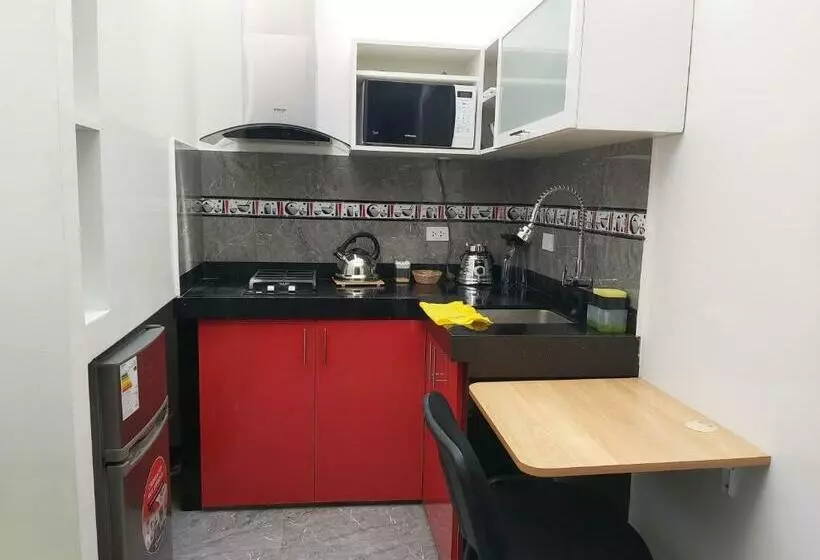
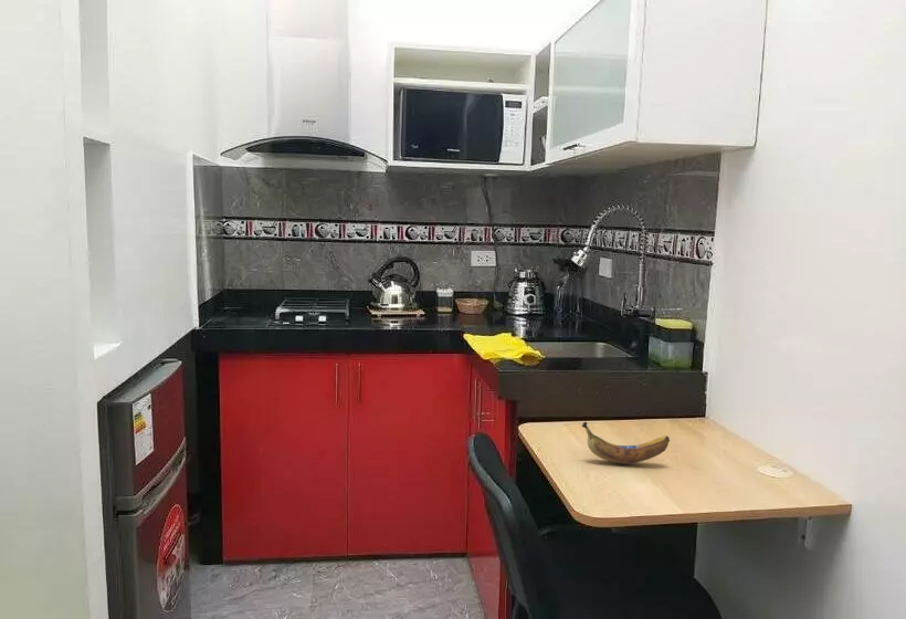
+ banana (624, 445)
